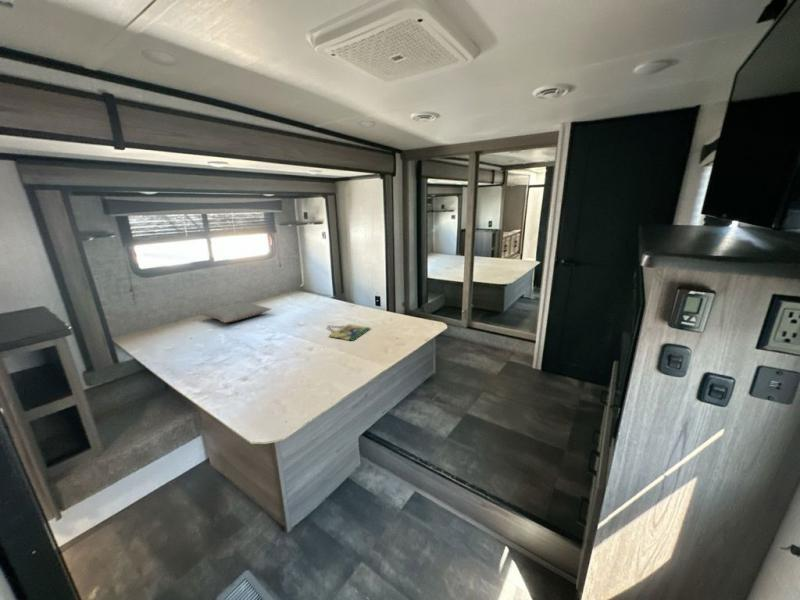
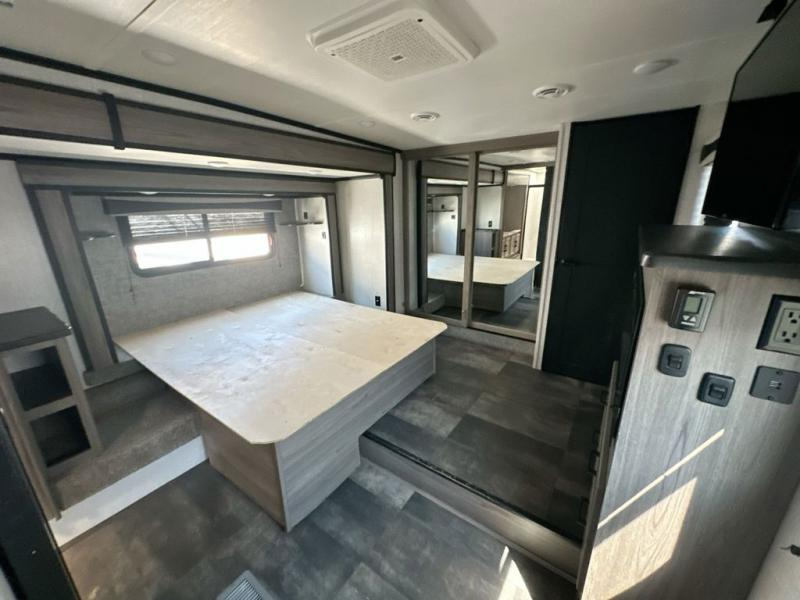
- pillow (236, 311)
- home sign (343, 330)
